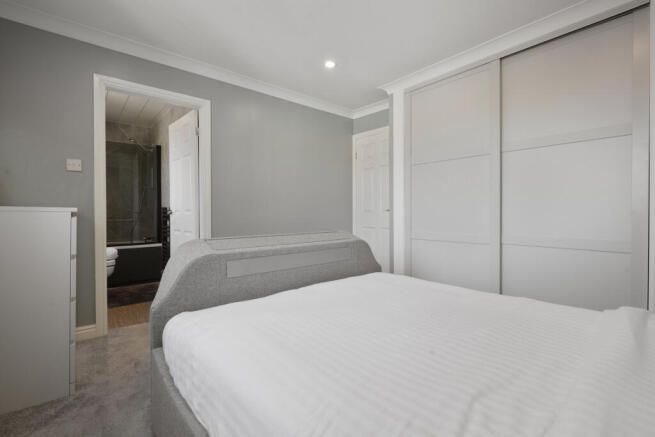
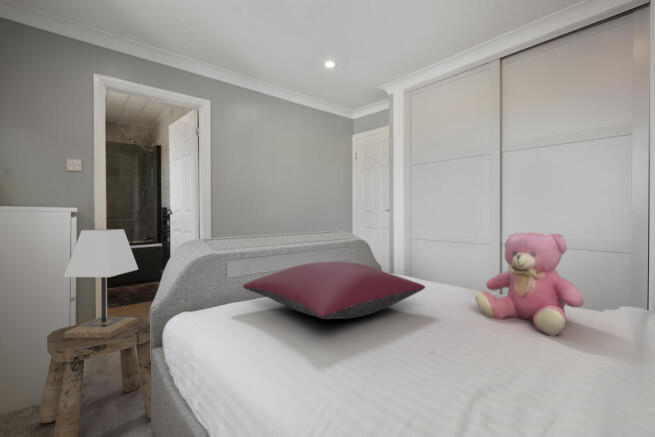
+ lamp (103, 279)
+ pillow (333, 286)
+ stool (100, 355)
+ teddy bear (523, 276)
